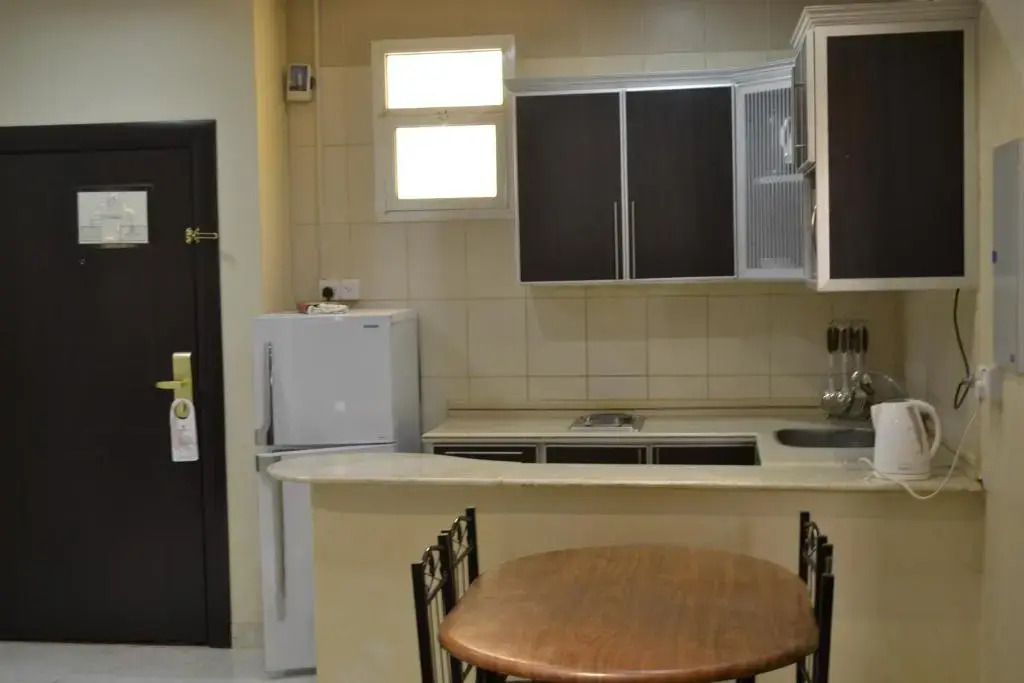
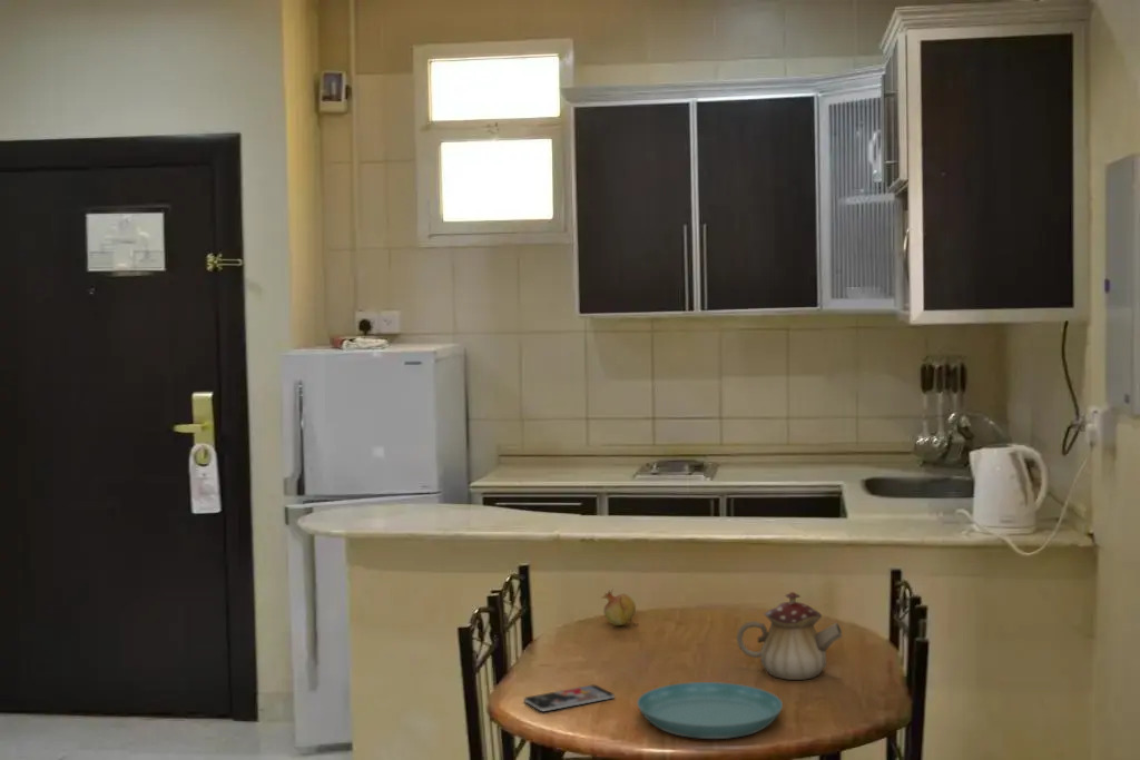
+ saucer (709, 711)
+ fruit (619, 606)
+ teapot (788, 631)
+ smartphone (569, 698)
